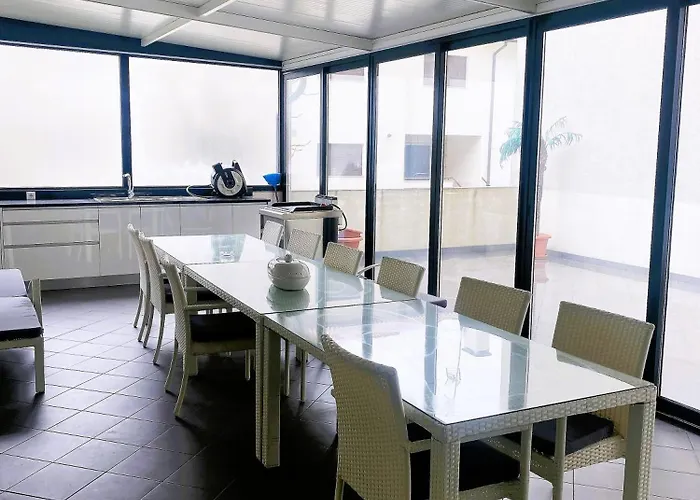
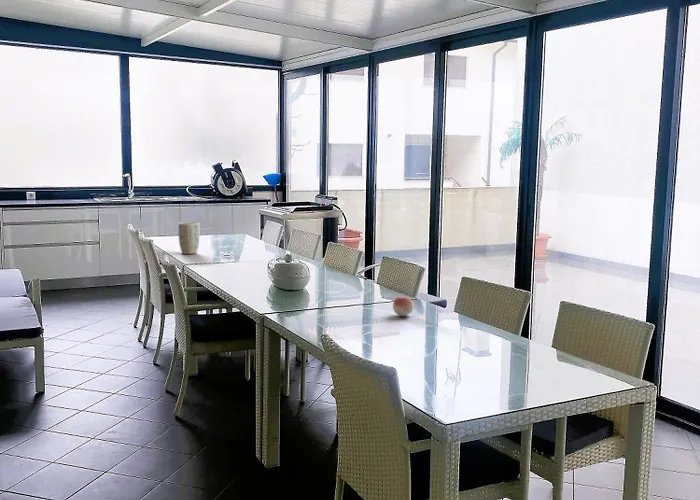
+ fruit (402, 306)
+ plant pot (189, 238)
